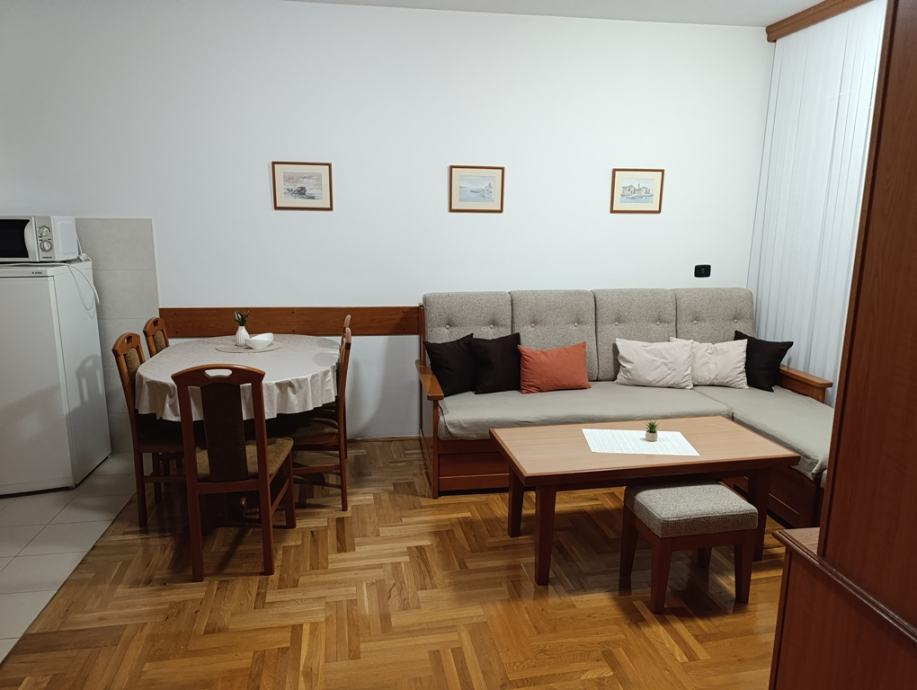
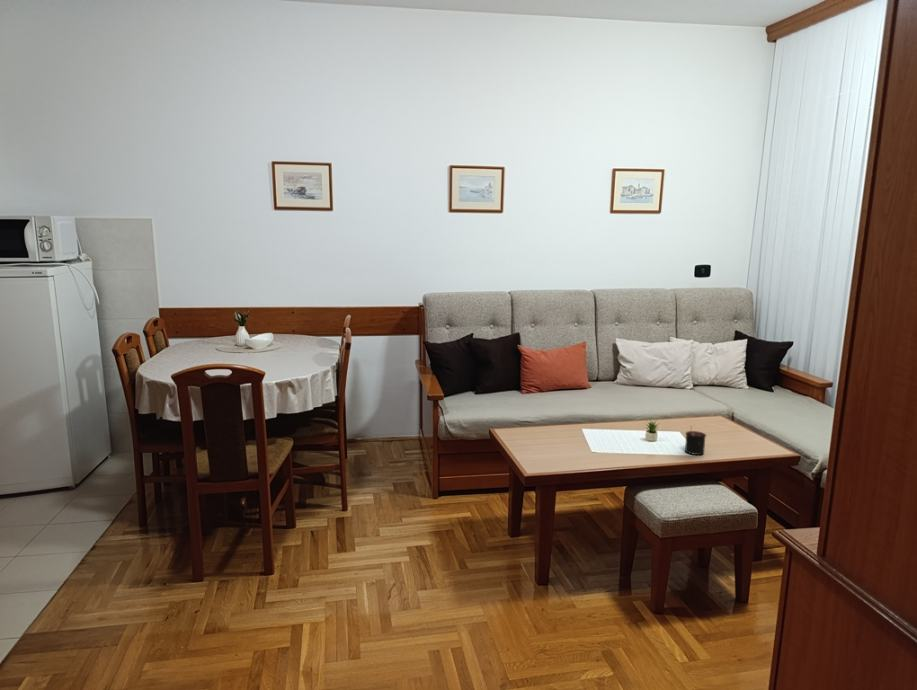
+ candle (695, 438)
